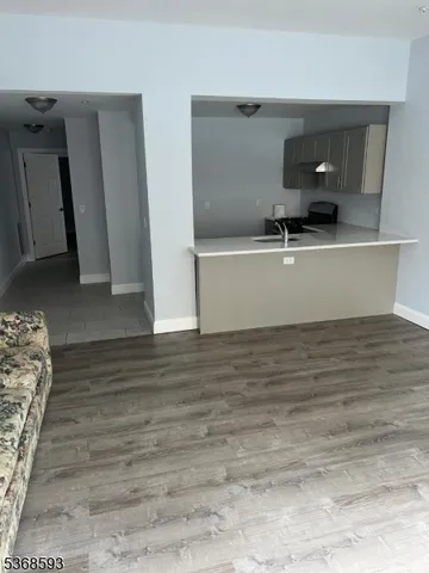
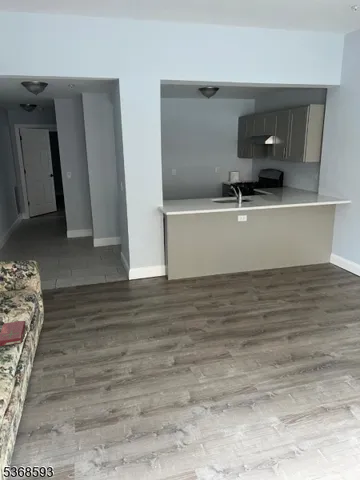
+ book (12, 332)
